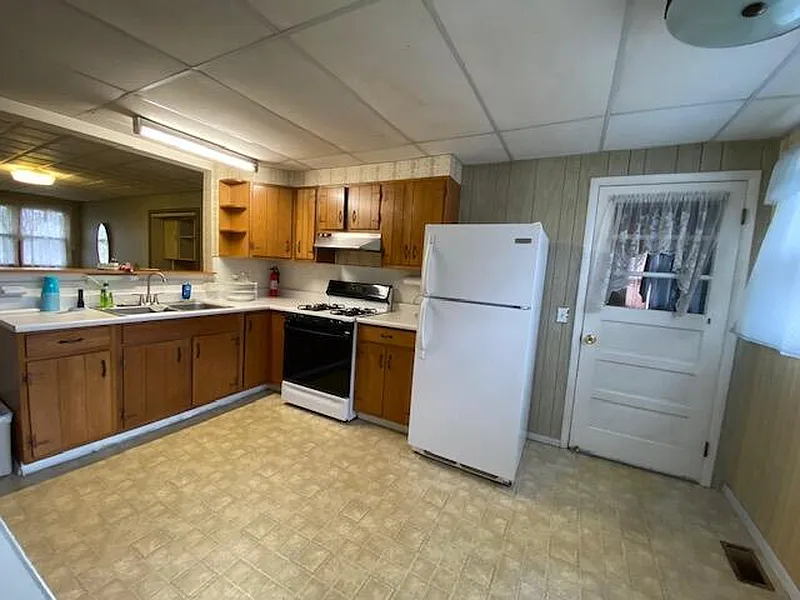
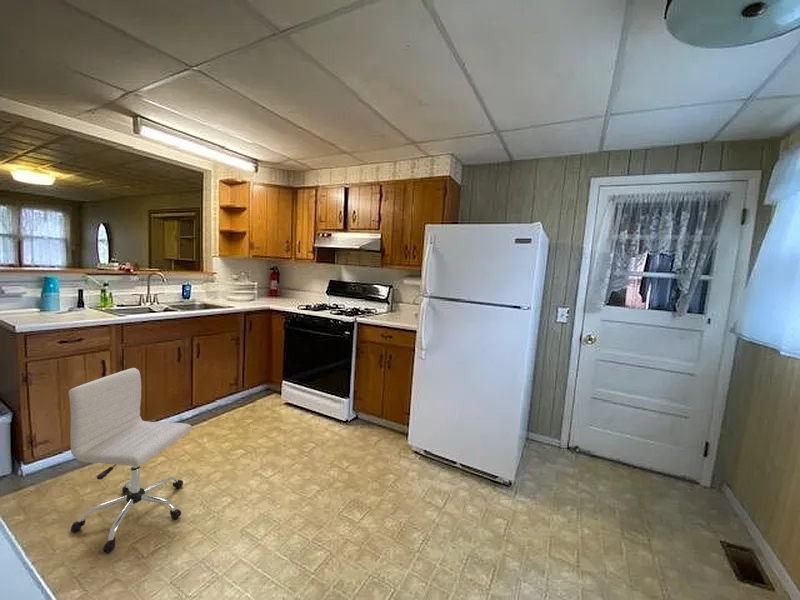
+ chair (139, 447)
